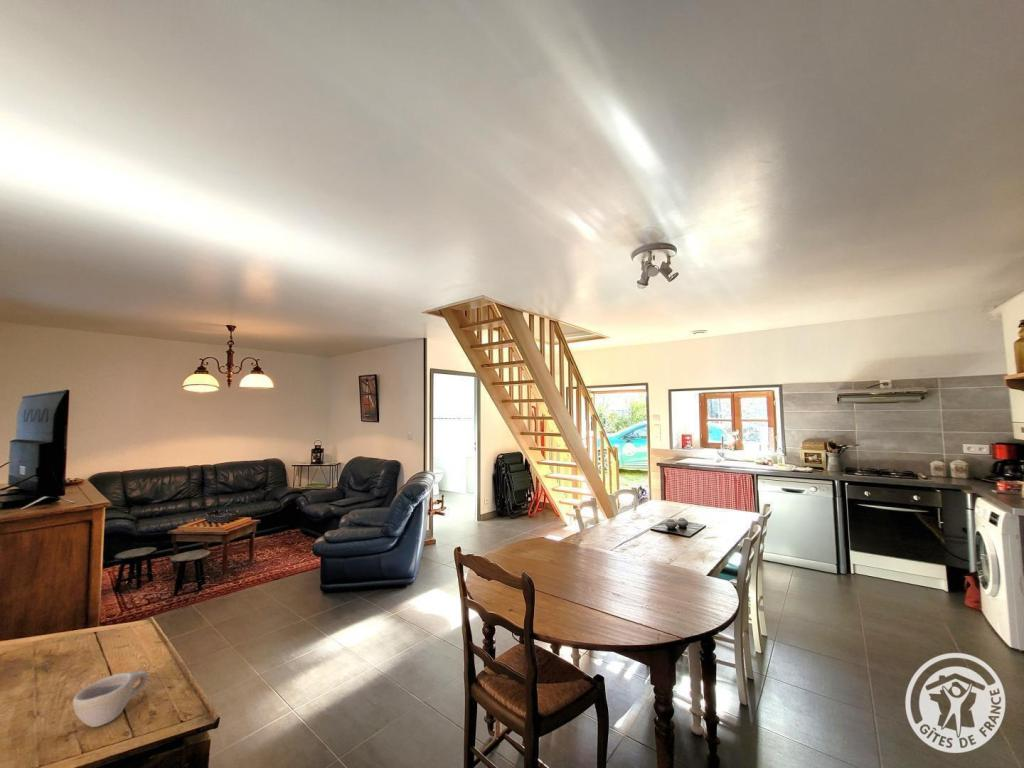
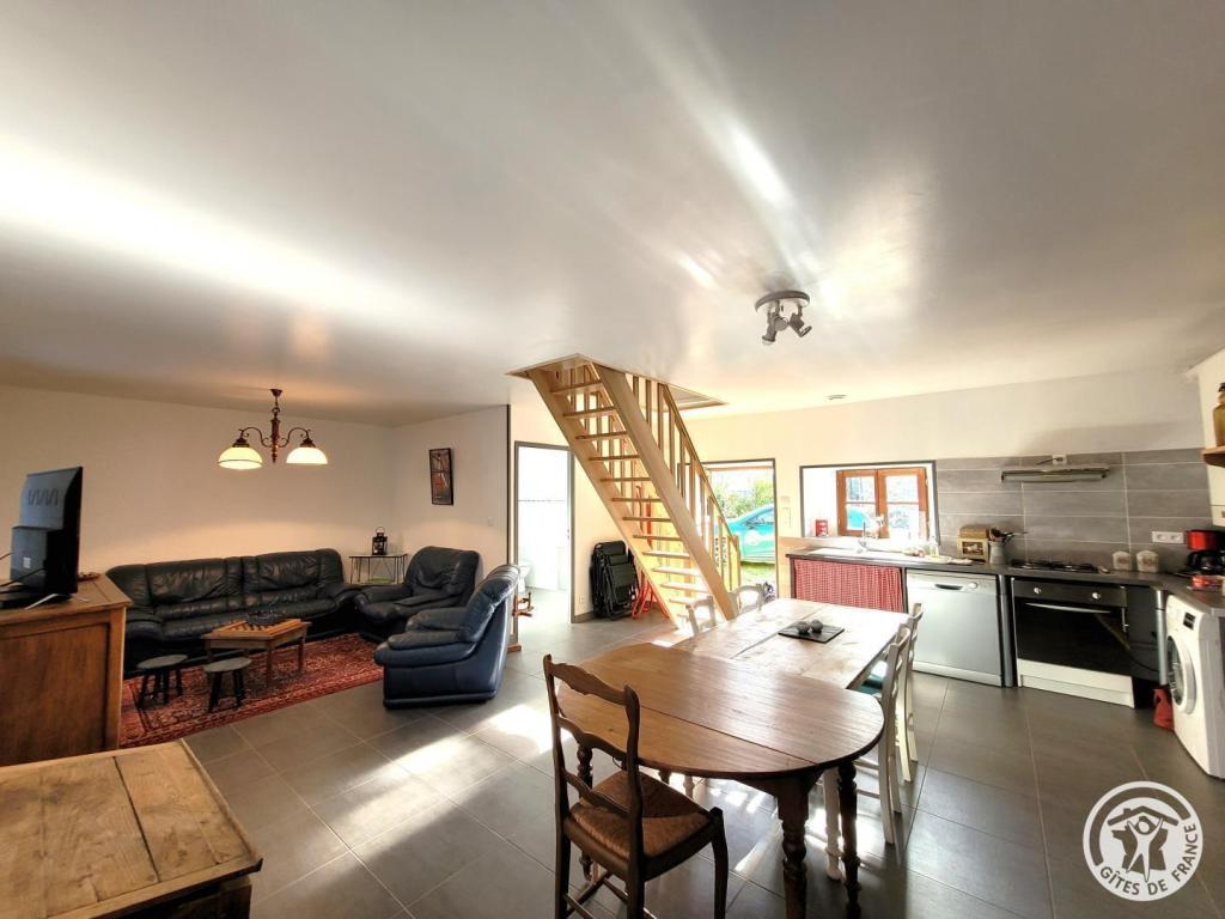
- cup (112, 698)
